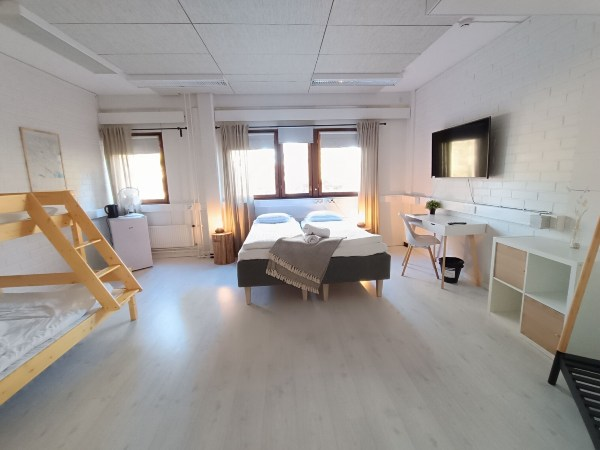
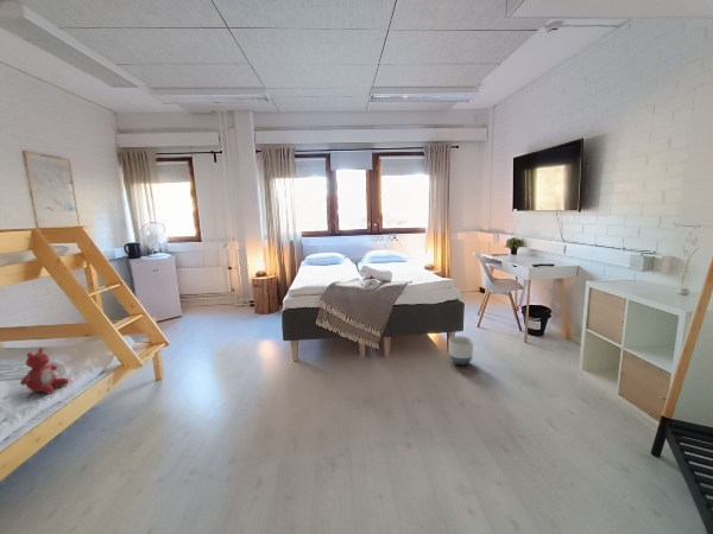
+ stuffed bear (44, 369)
+ planter (460, 351)
